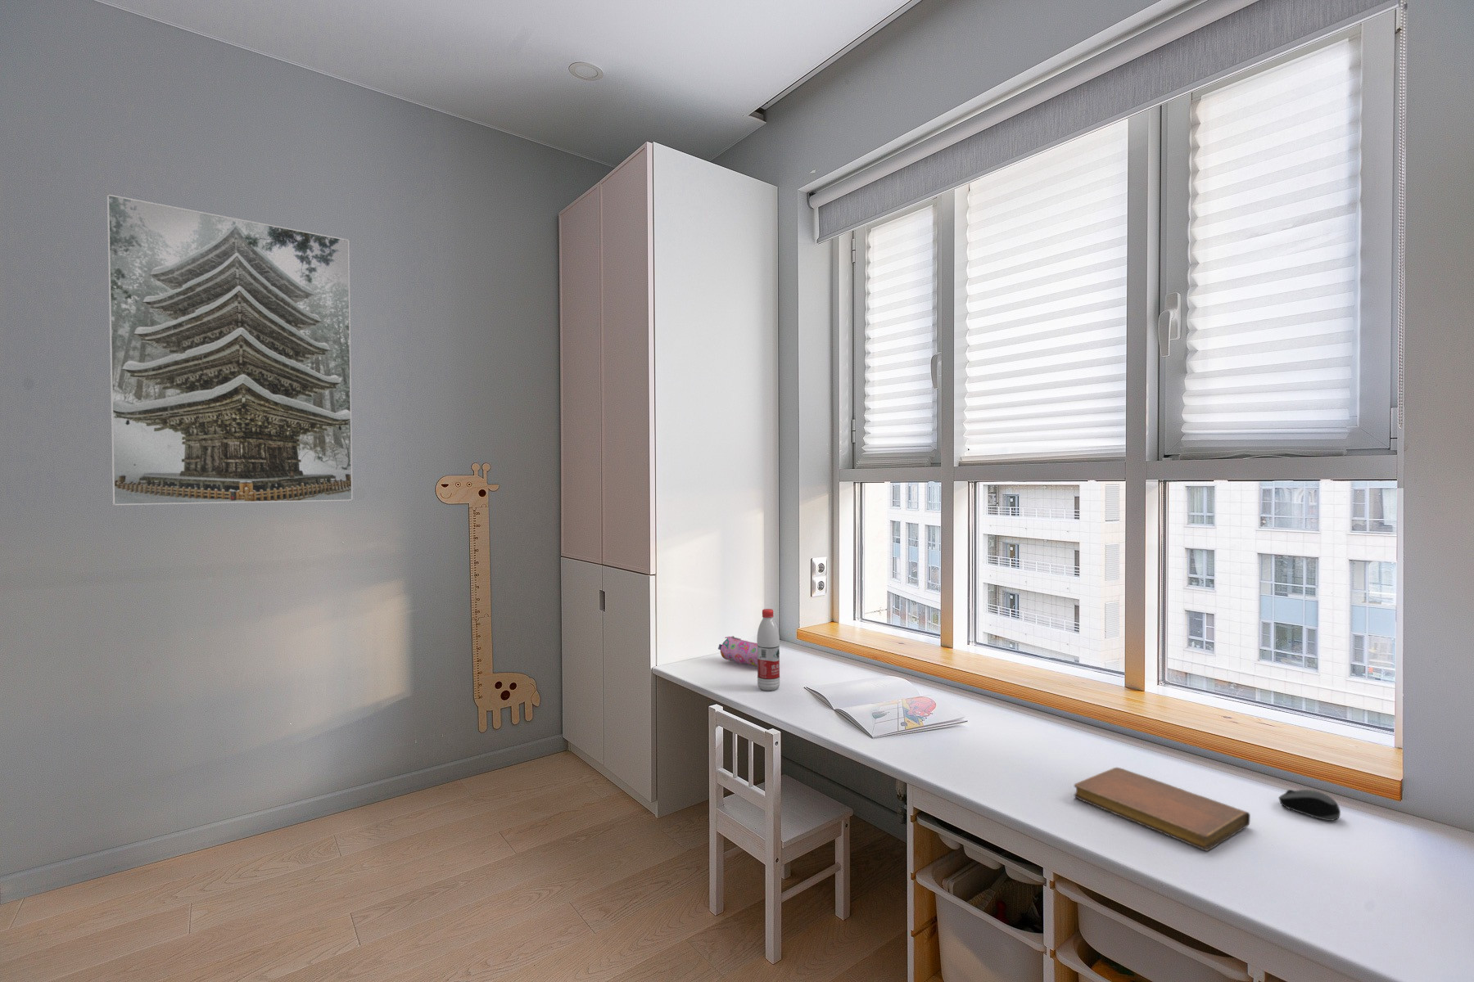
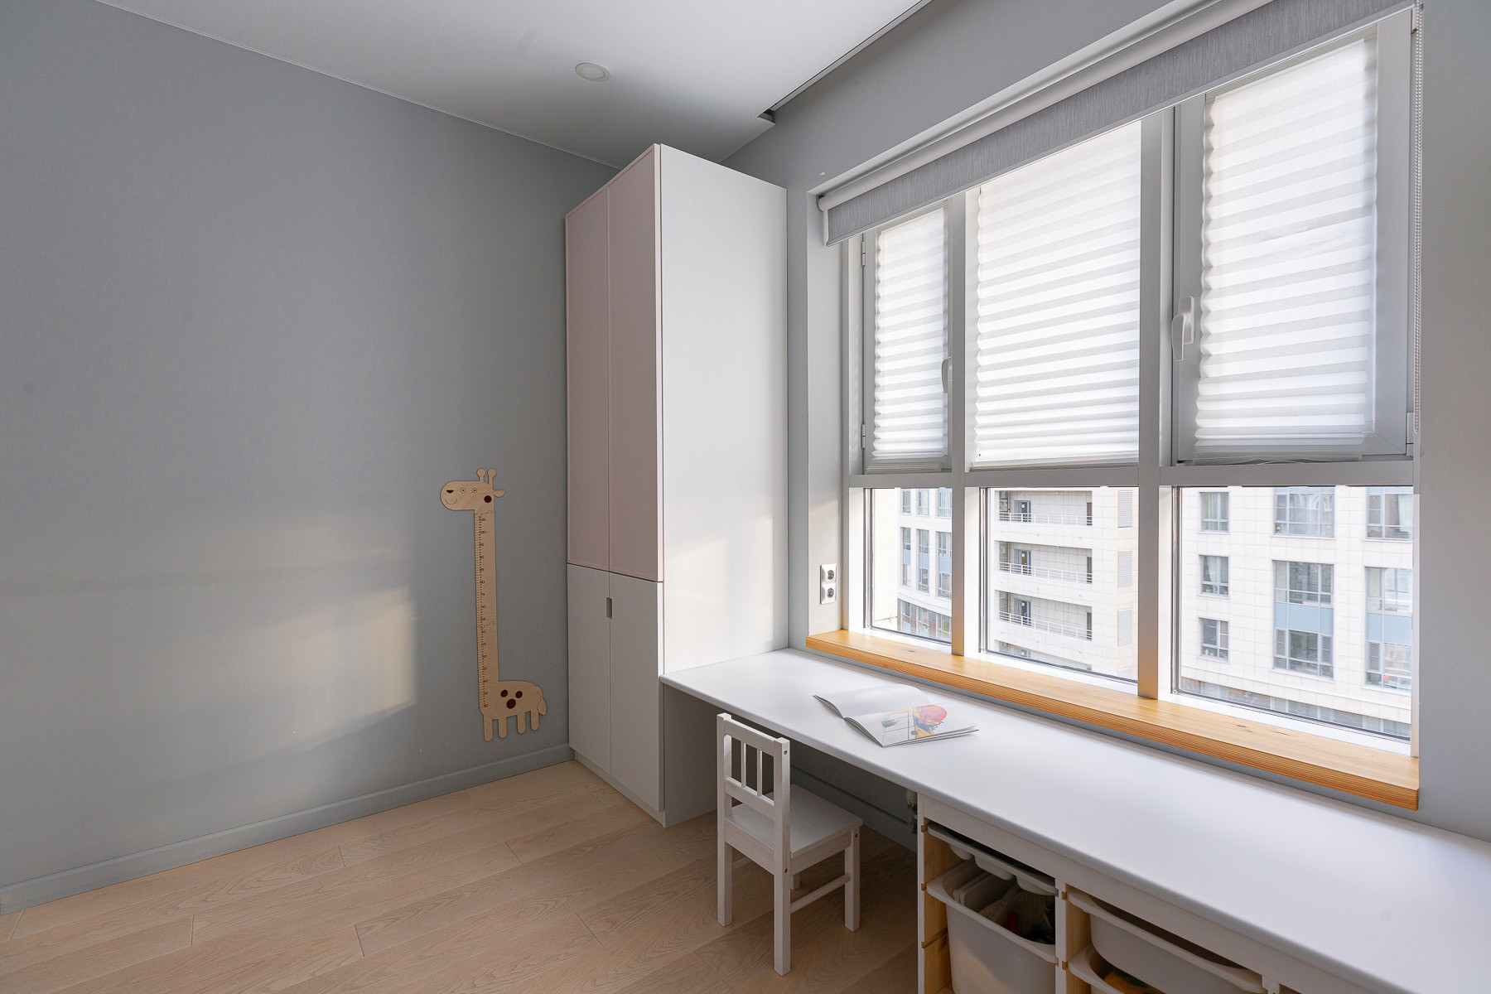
- notebook (1157, 803)
- water bottle (768, 648)
- computer mouse (1308, 800)
- pencil case (747, 651)
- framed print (241, 362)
